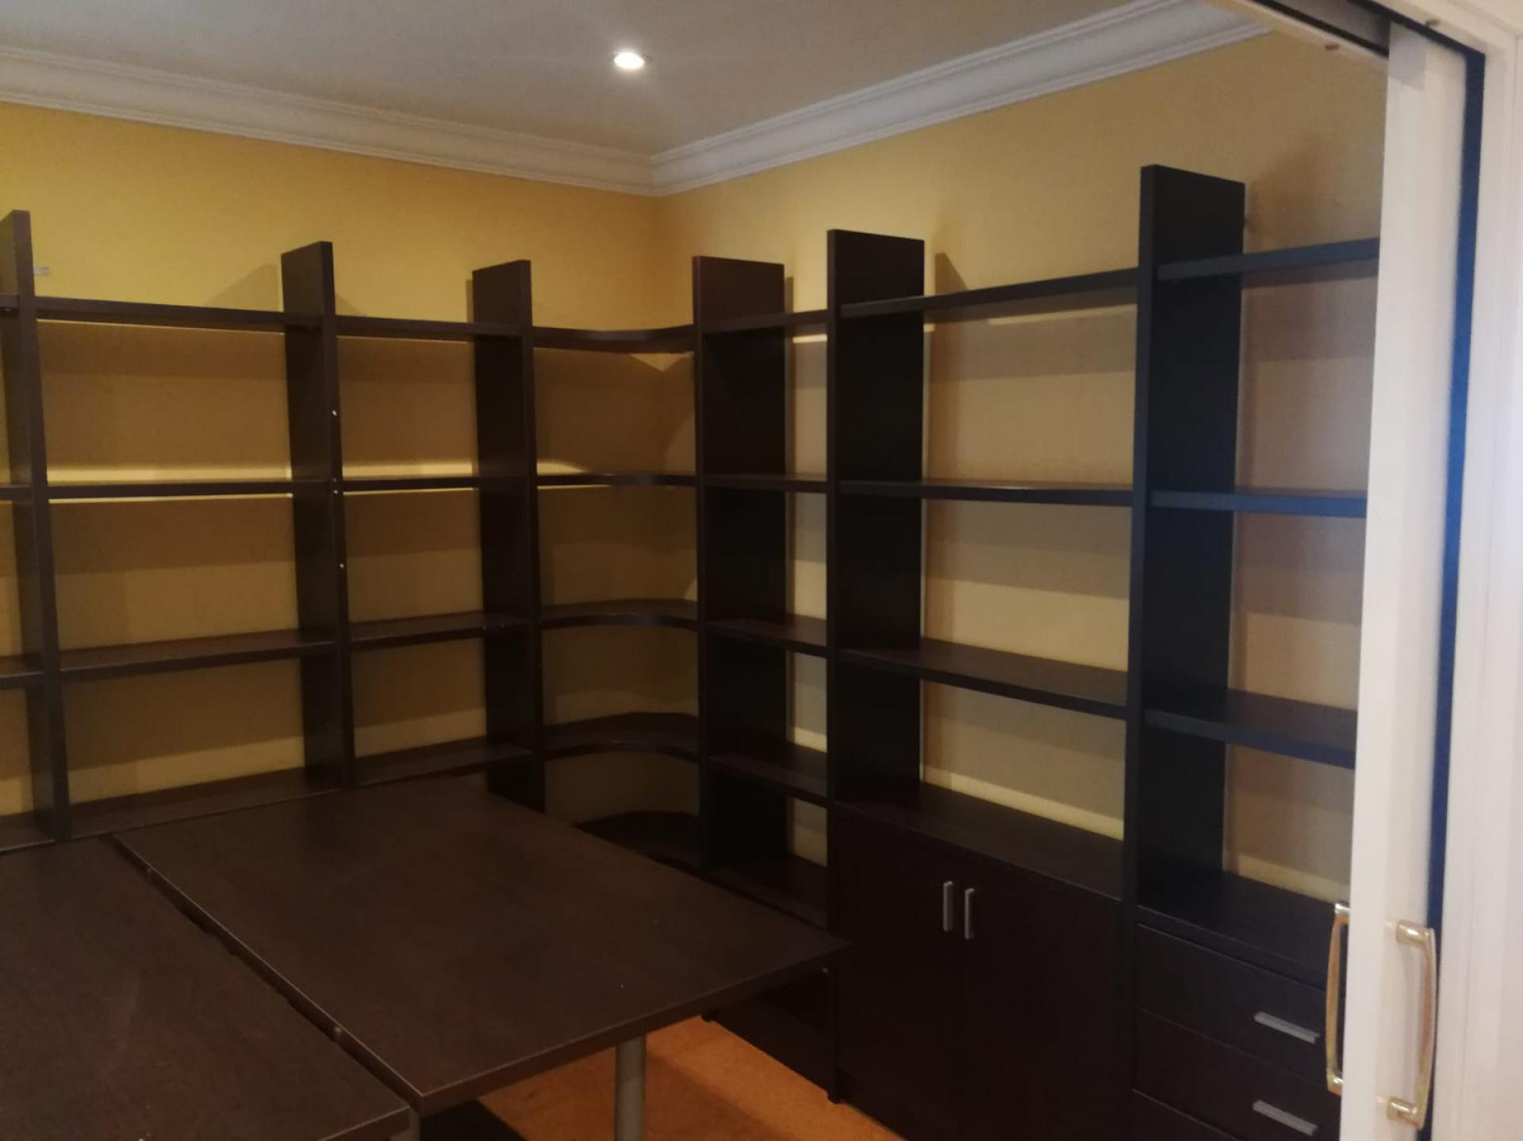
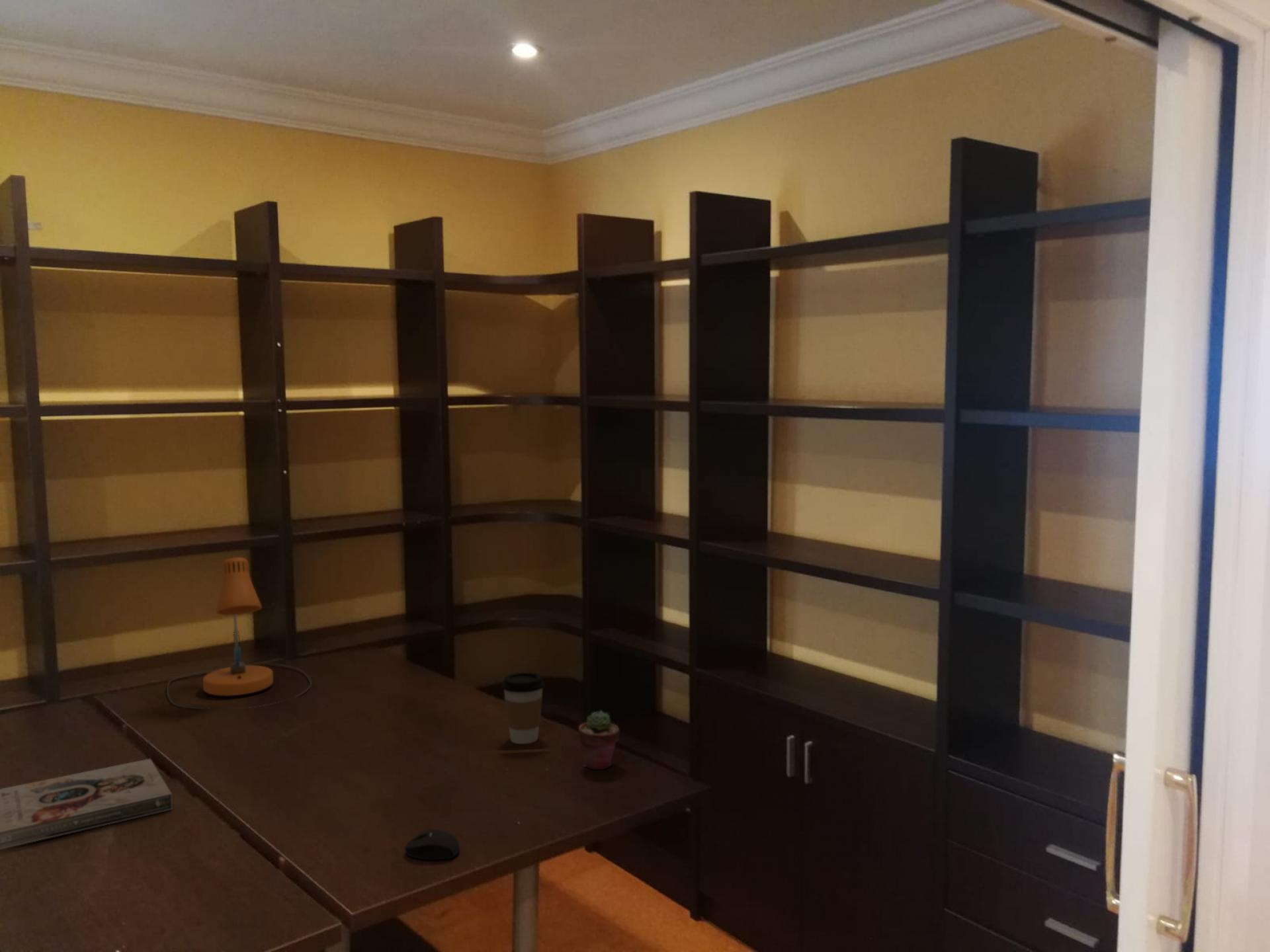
+ book (79, 800)
+ potted succulent (599, 738)
+ desk lamp (236, 619)
+ coffee cup (523, 709)
+ mouse (433, 843)
